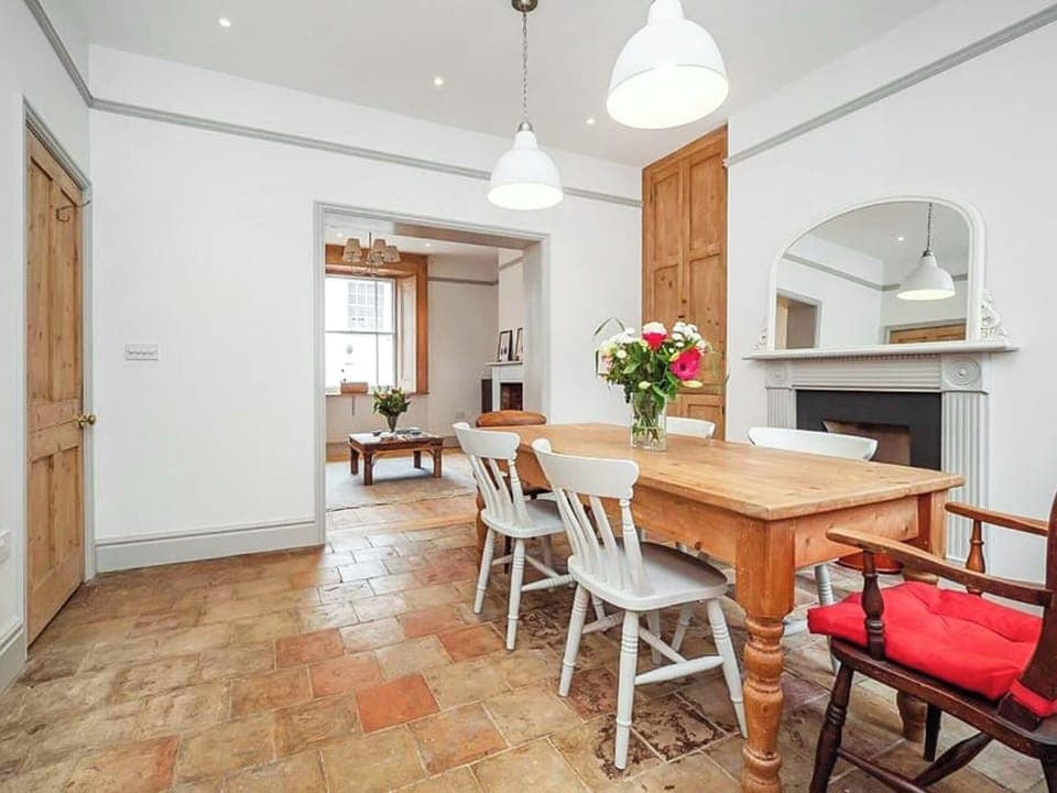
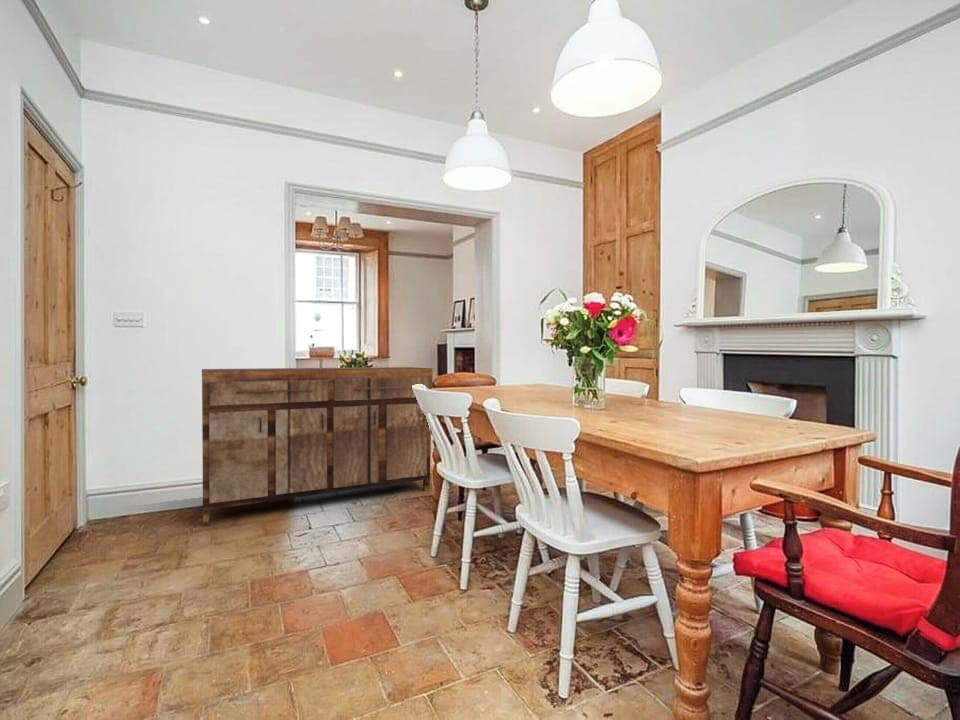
+ sideboard (322, 433)
